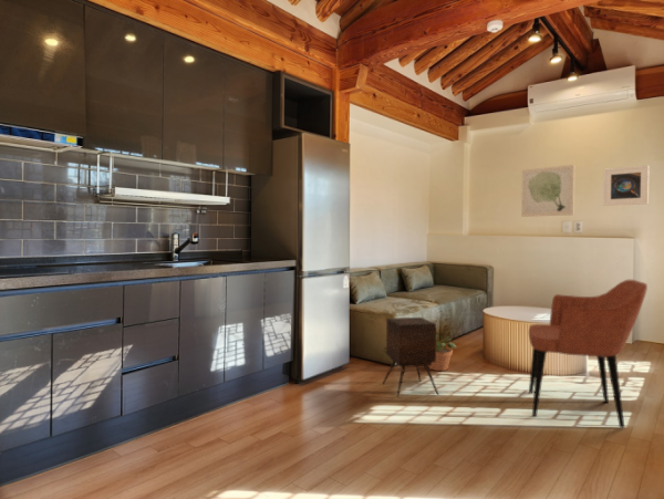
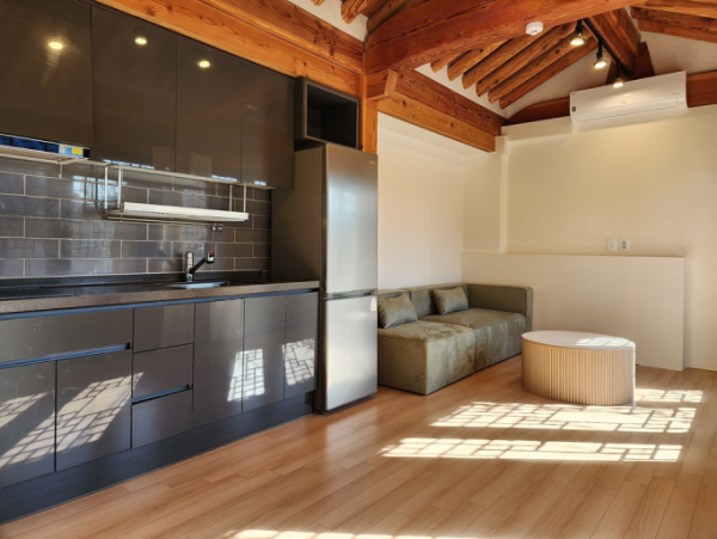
- side table (409, 354)
- potted plant (439, 349)
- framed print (625, 186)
- armchair (581, 344)
- wall art (547, 191)
